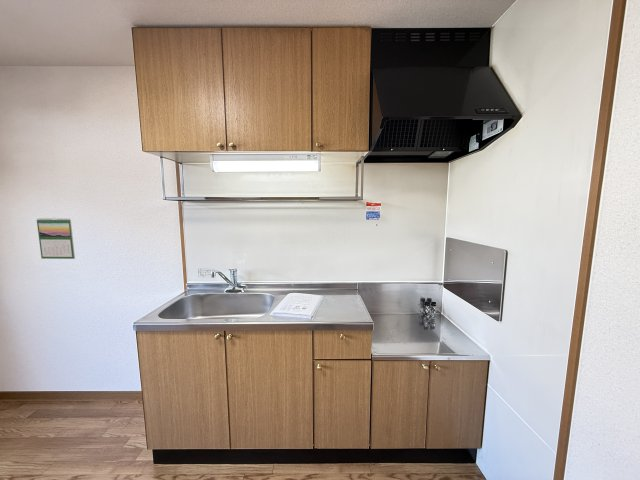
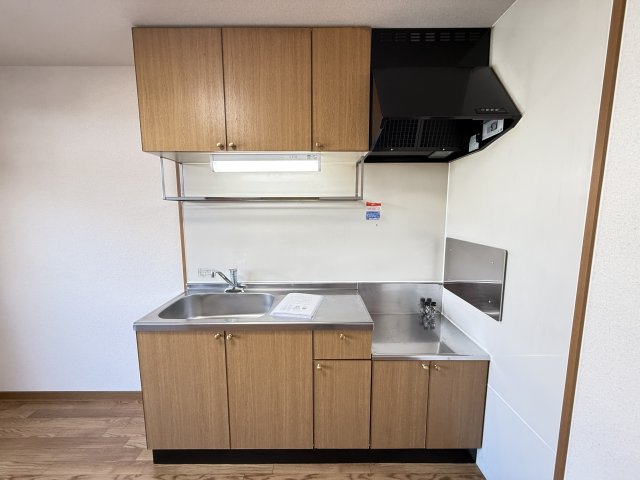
- calendar (55, 238)
